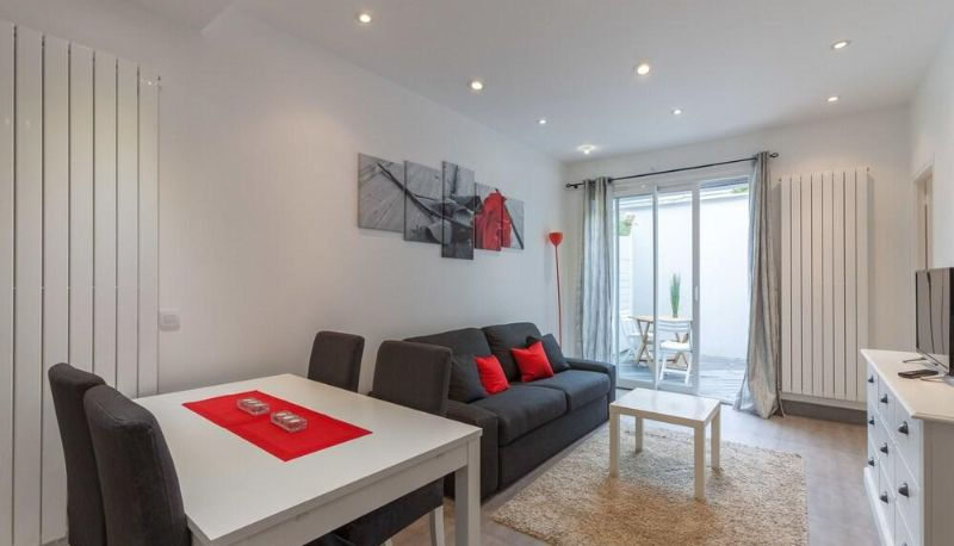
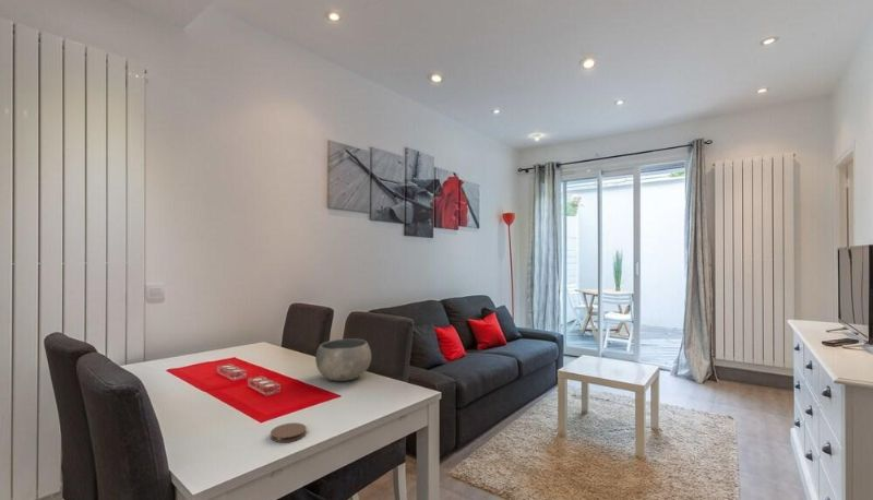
+ coaster (288, 431)
+ bowl (344, 360)
